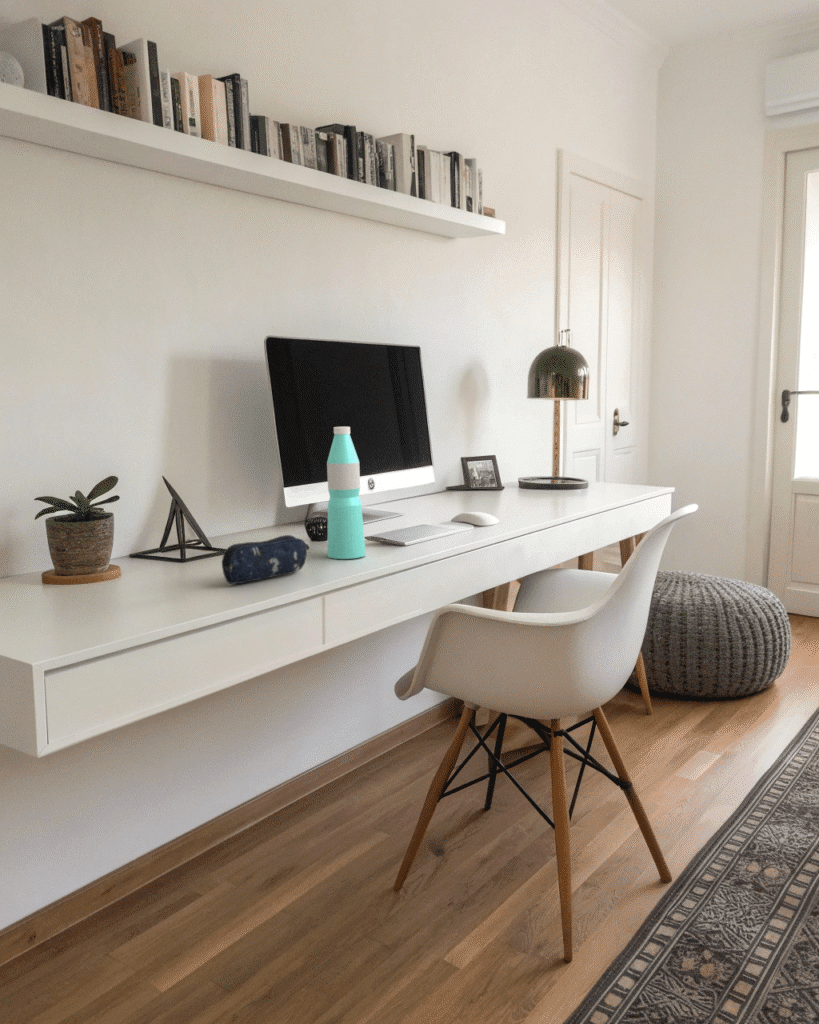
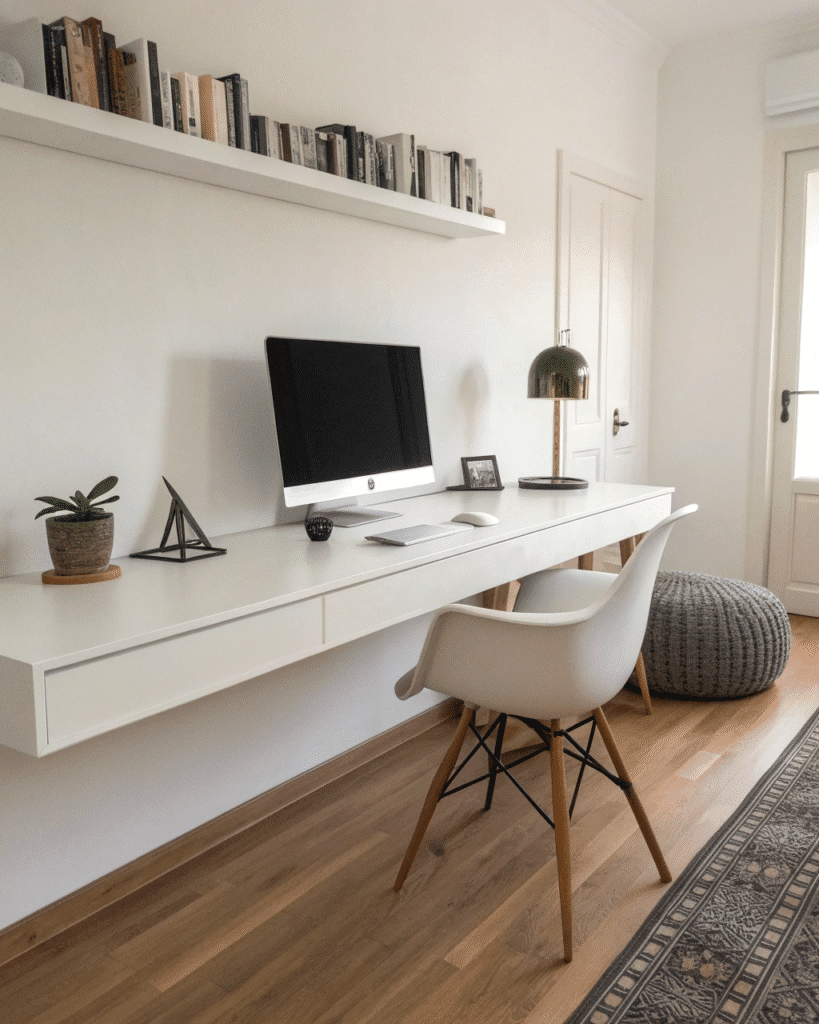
- pencil case (265, 559)
- water bottle (344, 491)
